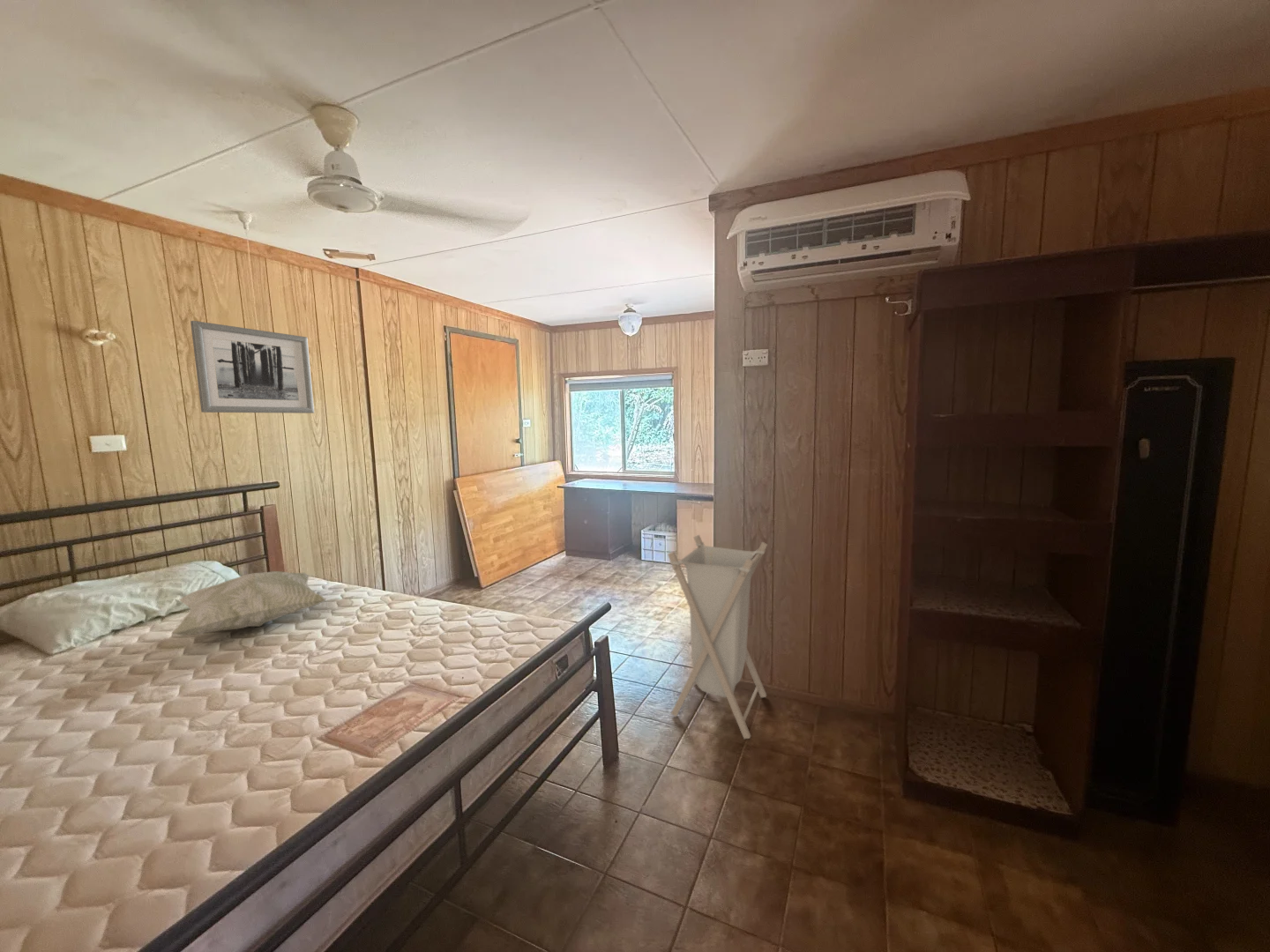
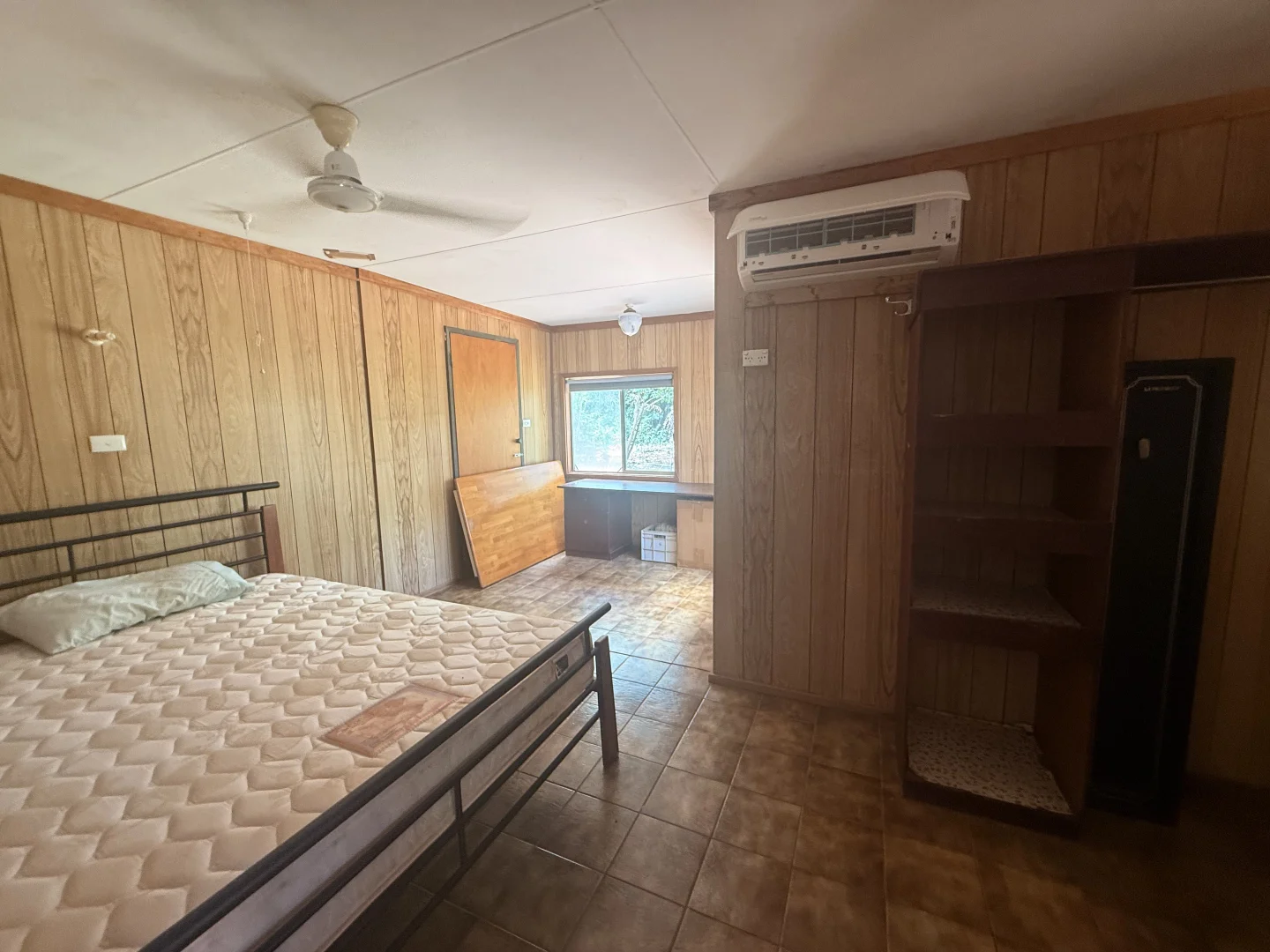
- laundry hamper (720, 628)
- wall art (258, 371)
- decorative pillow (251, 599)
